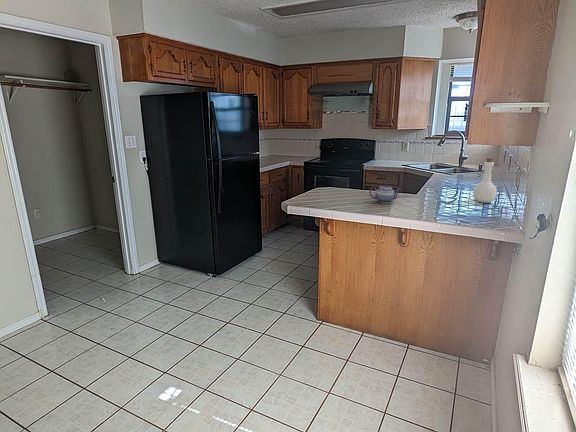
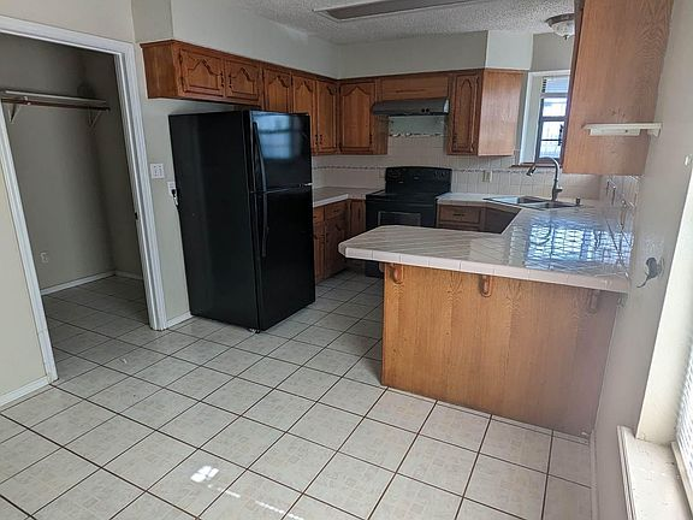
- teapot (385, 192)
- bottle (486, 180)
